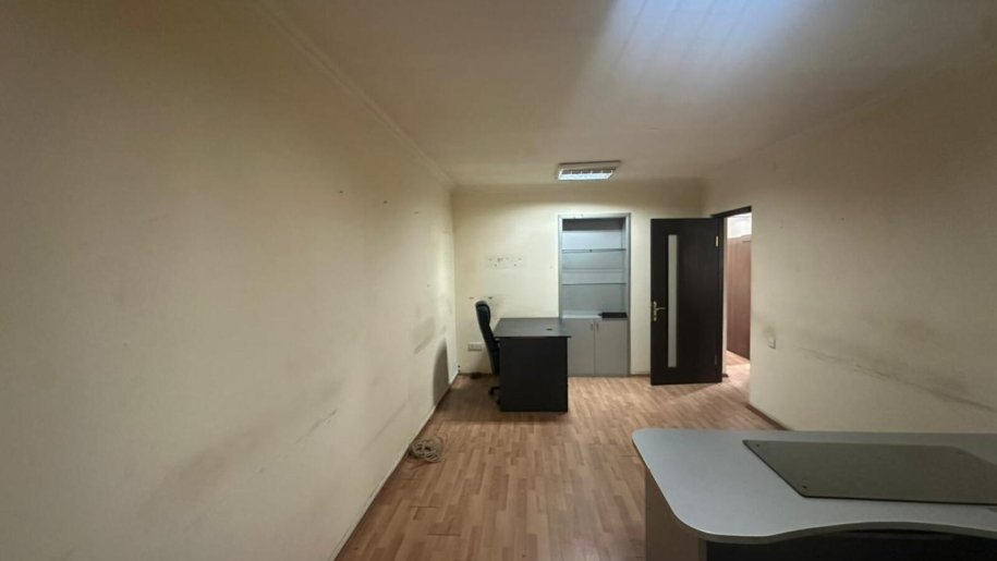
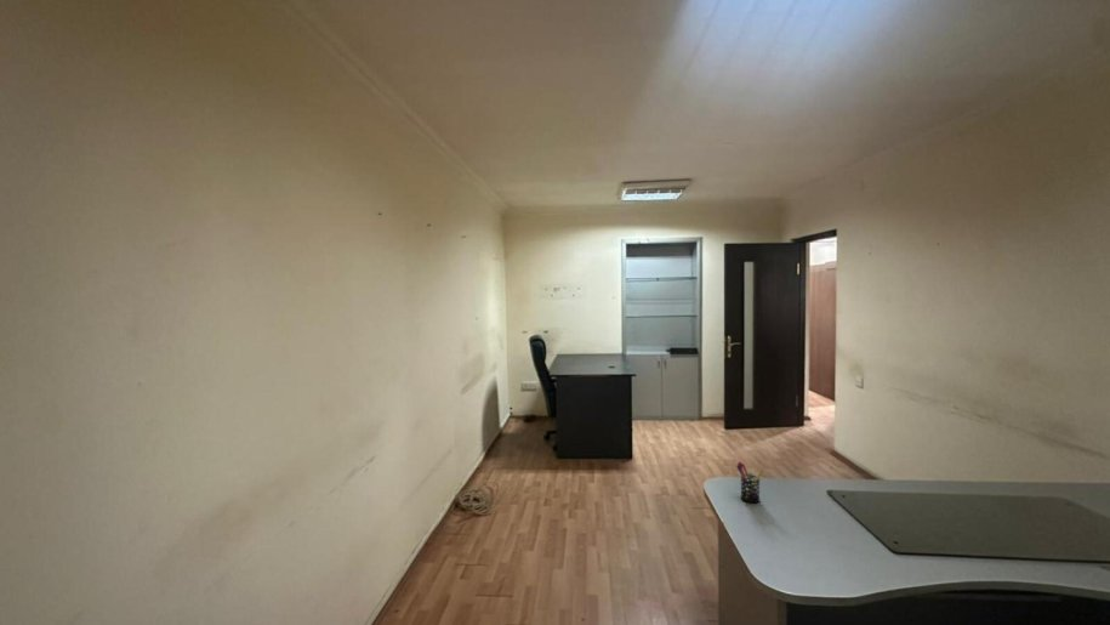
+ pen holder (748, 481)
